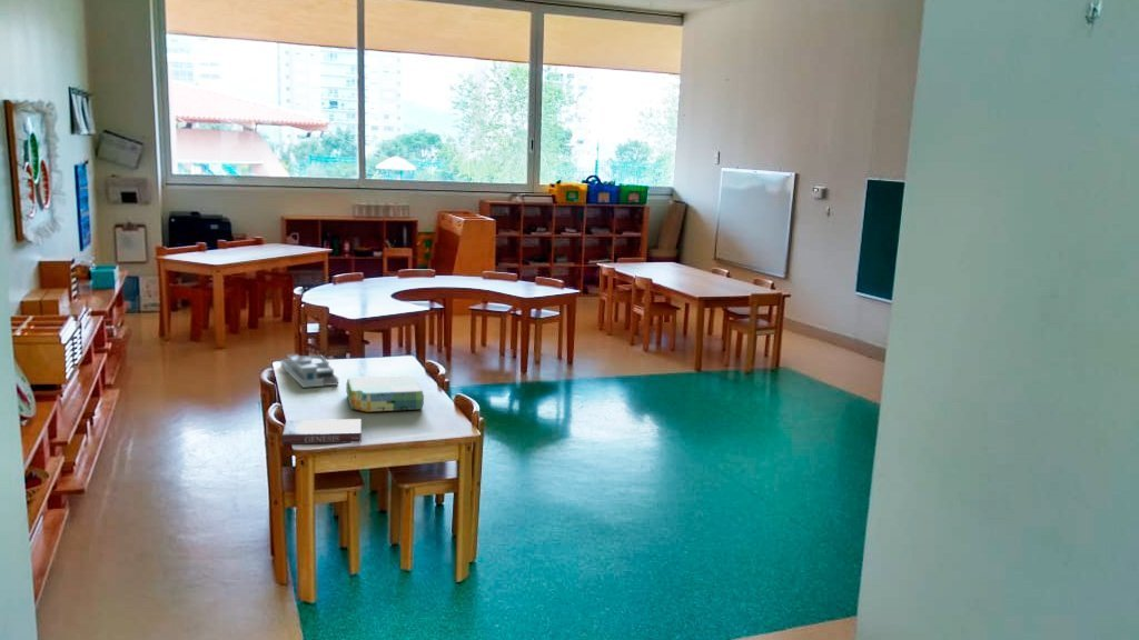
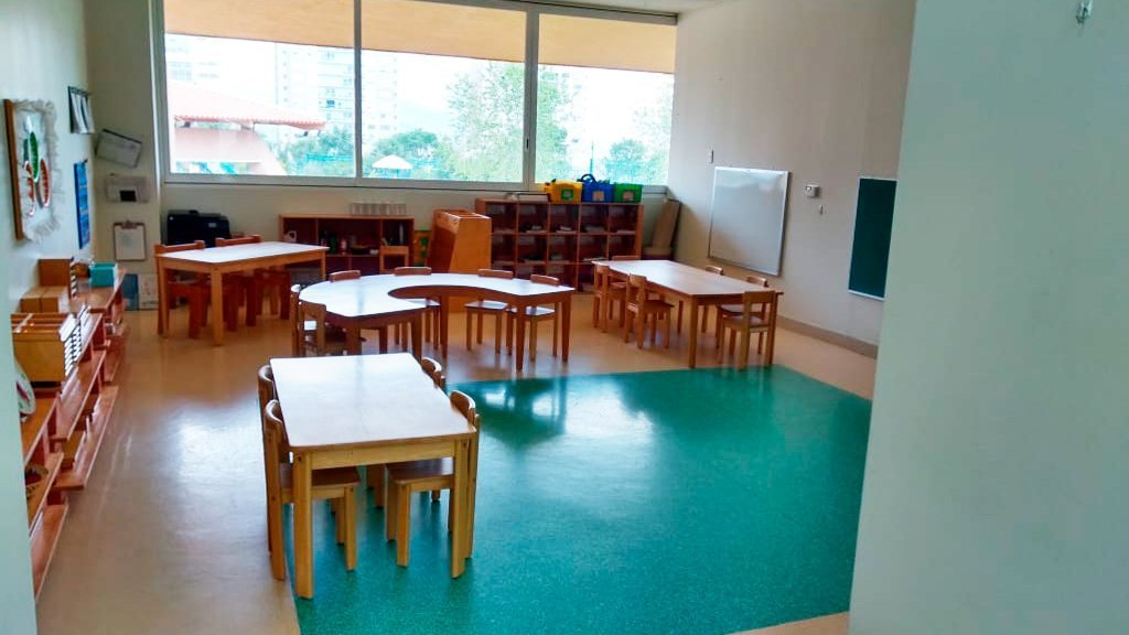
- desk organizer (308, 367)
- book (323, 431)
- board game (384, 392)
